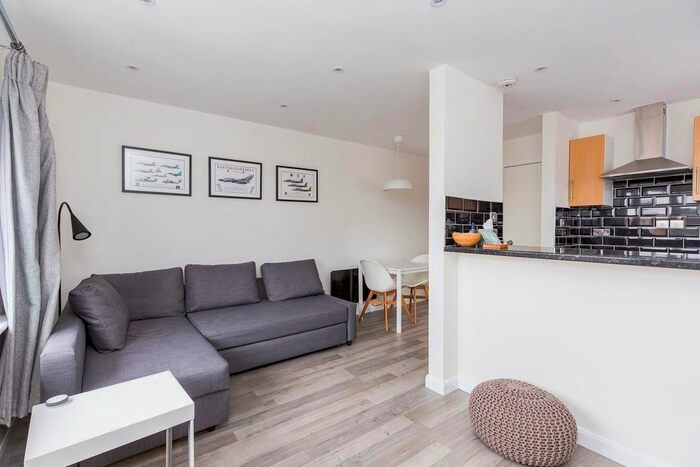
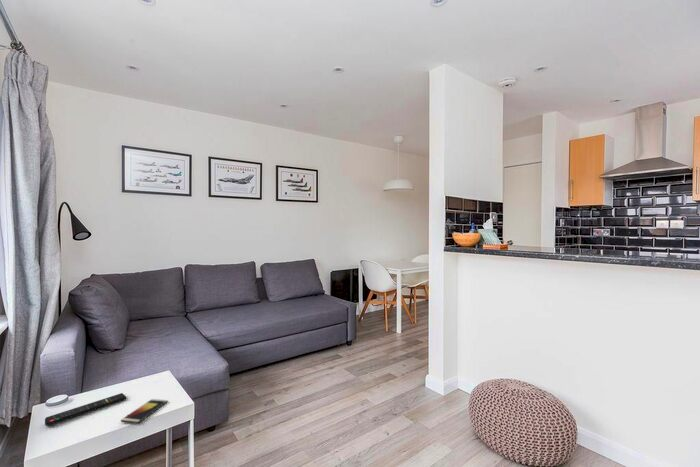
+ remote control (87, 408)
+ smartphone (145, 410)
